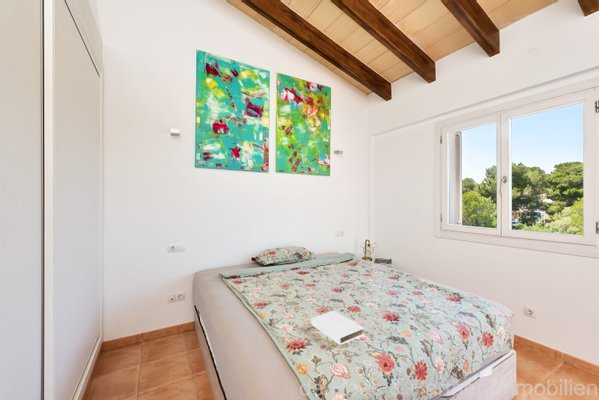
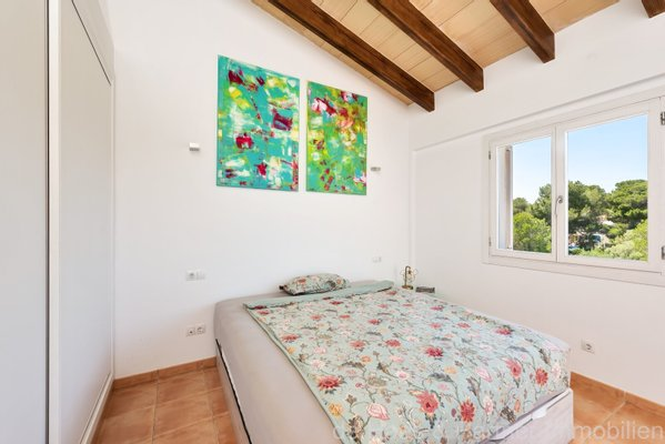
- book (336, 326)
